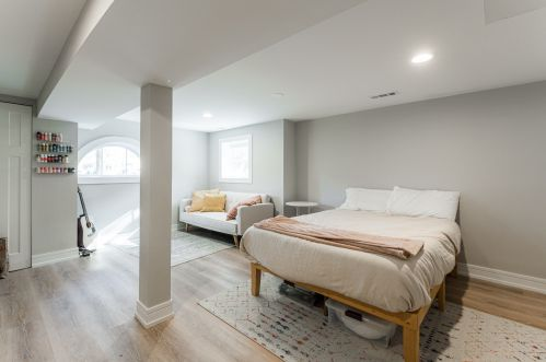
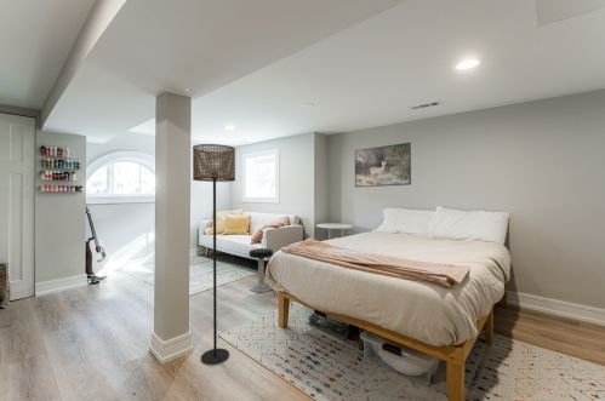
+ floor lamp (215, 252)
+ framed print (381, 166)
+ stool (261, 269)
